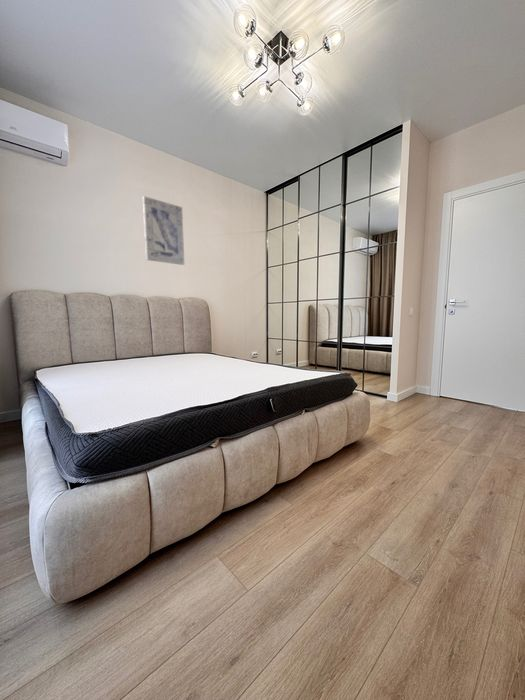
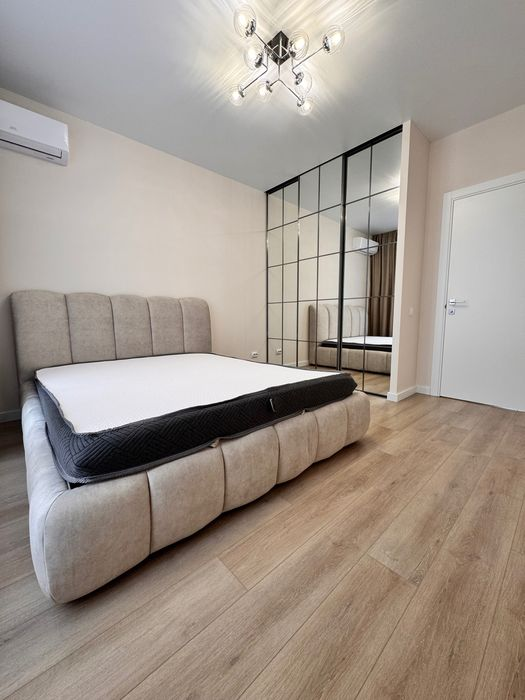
- wall art (164, 232)
